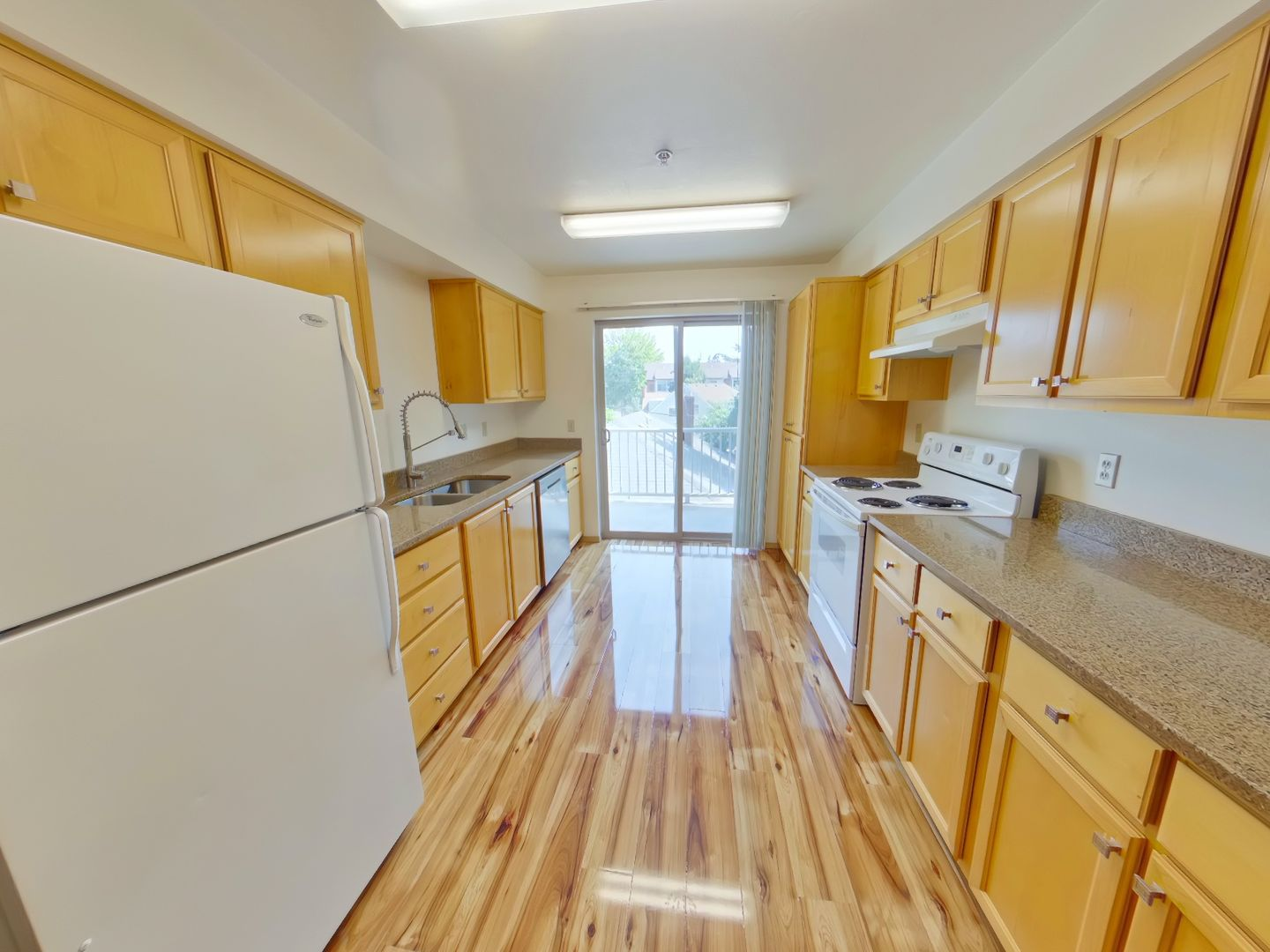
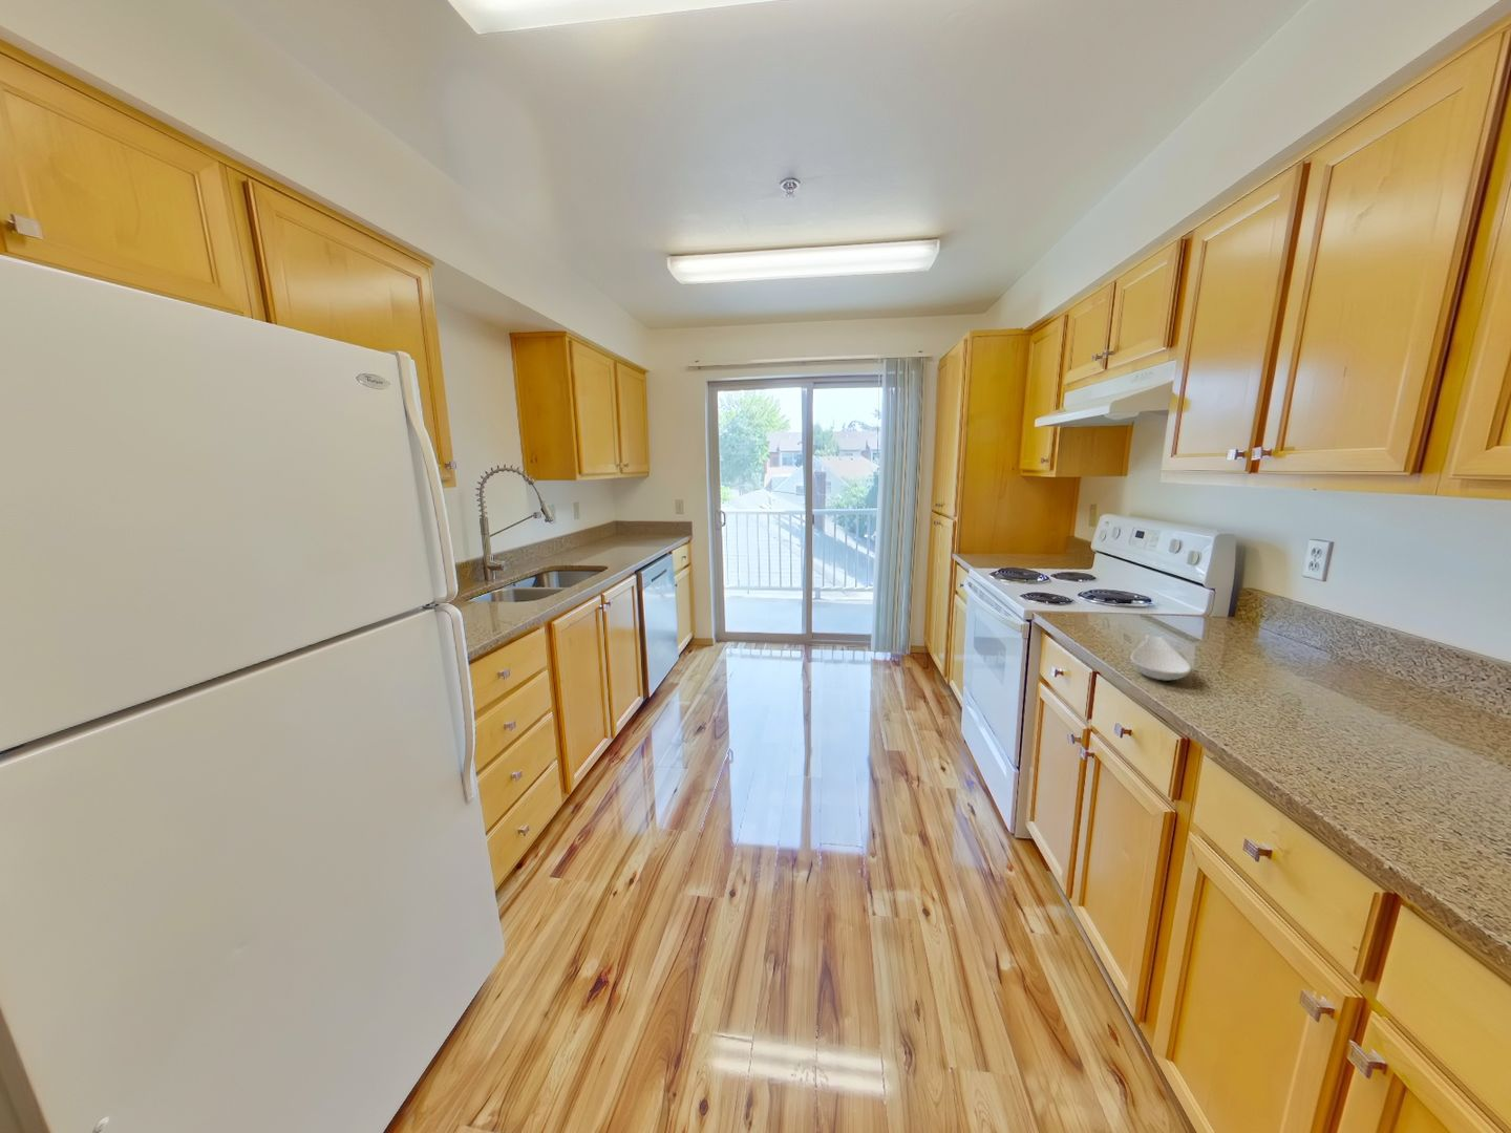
+ spoon rest (1155, 655)
